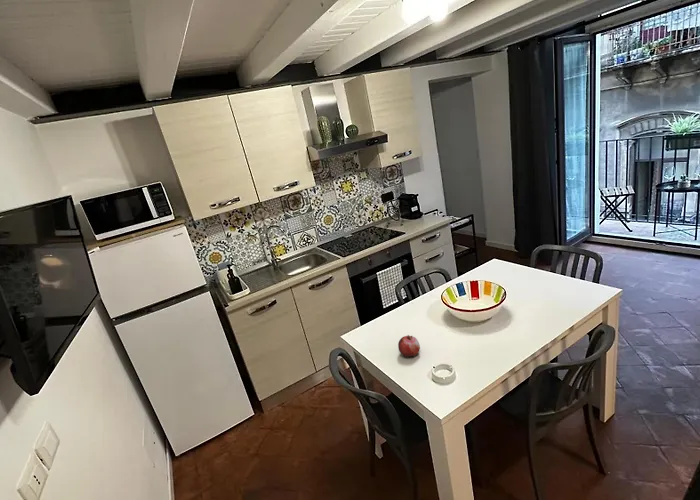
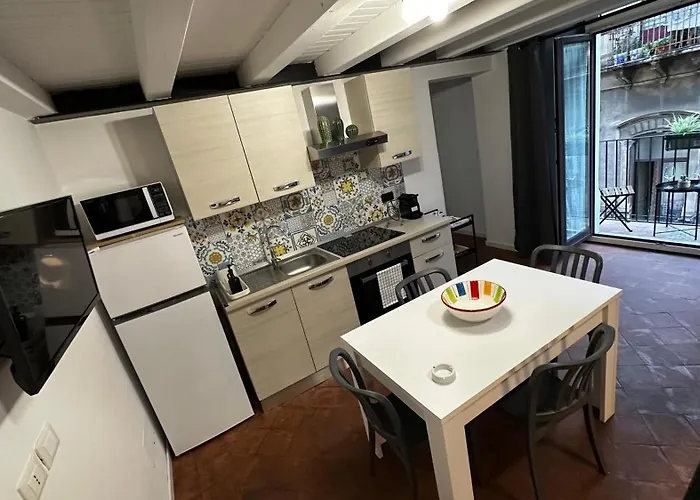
- fruit (408, 344)
